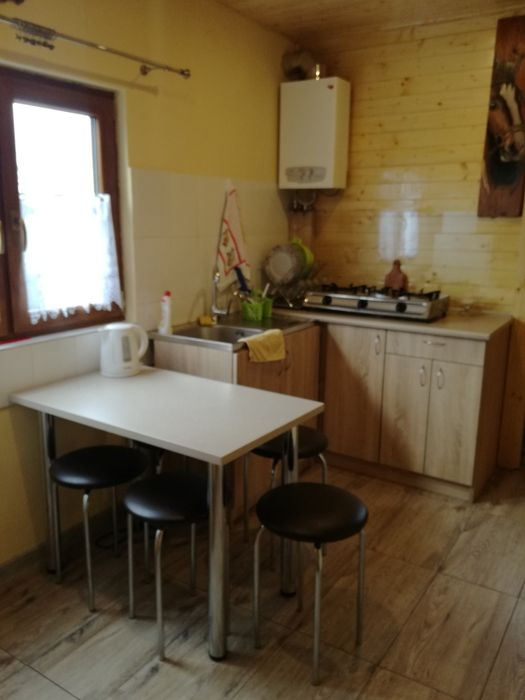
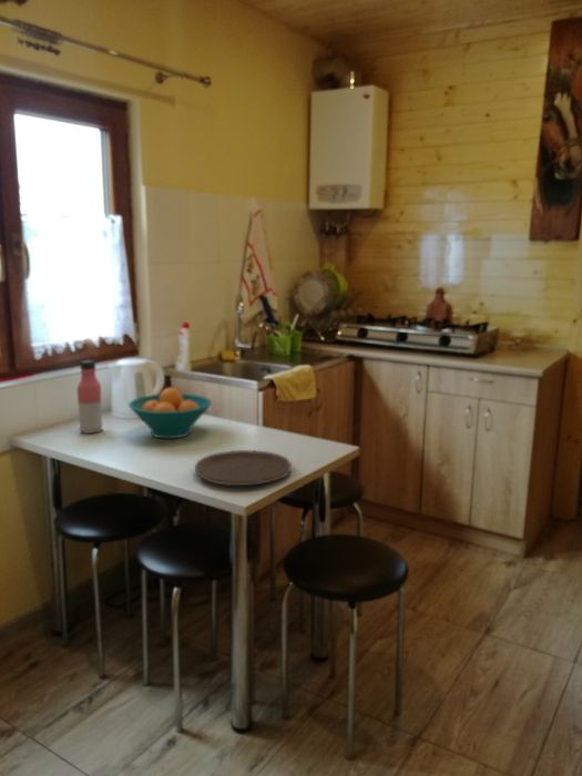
+ plate (243, 468)
+ water bottle (89, 396)
+ fruit bowl (170, 410)
